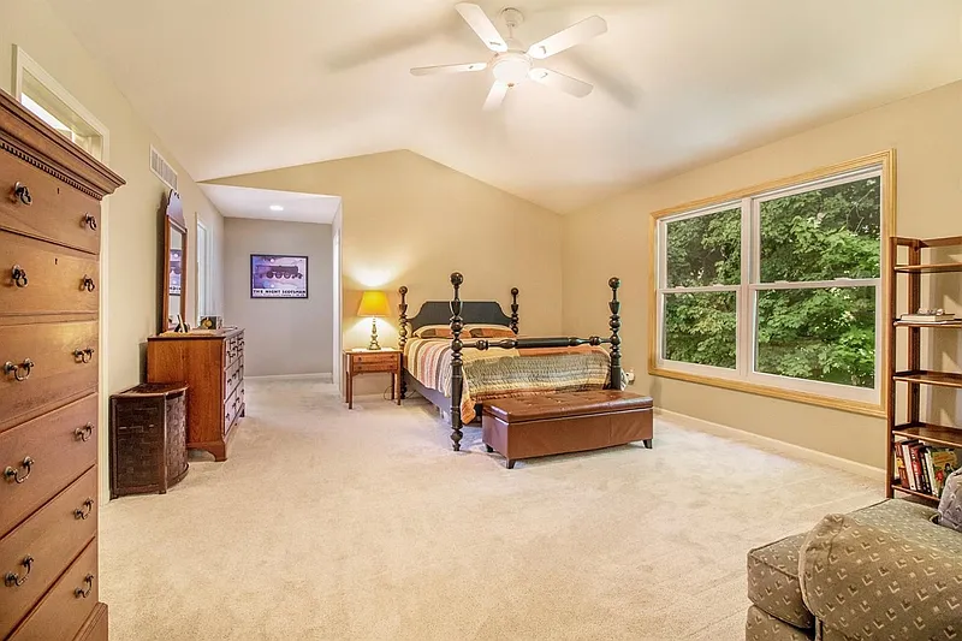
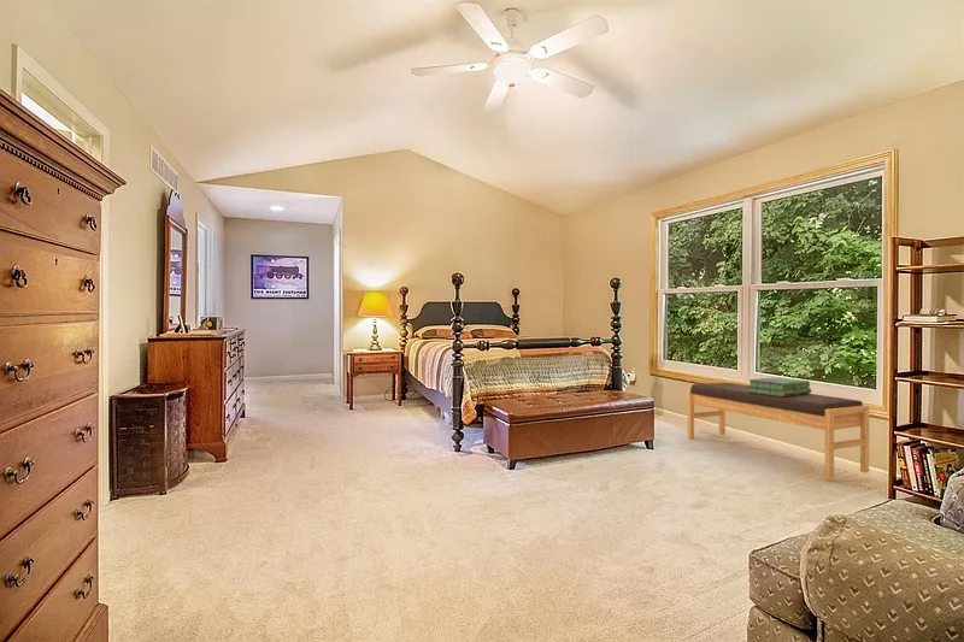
+ stack of books (778, 385)
+ bench (766, 418)
